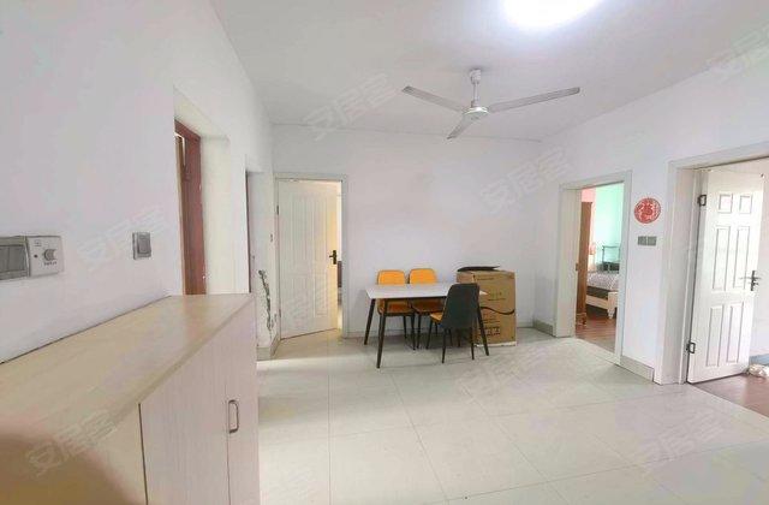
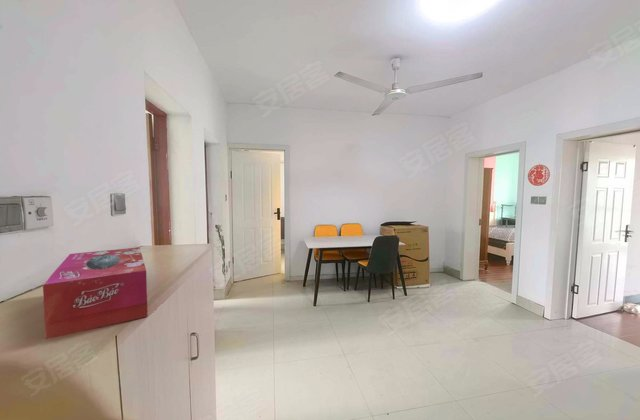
+ tissue box (104, 281)
